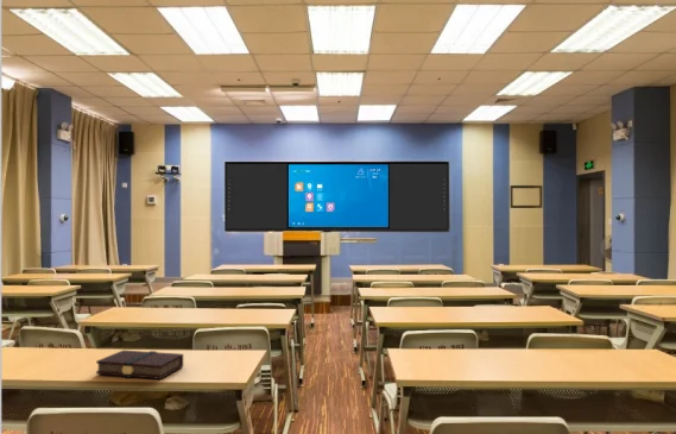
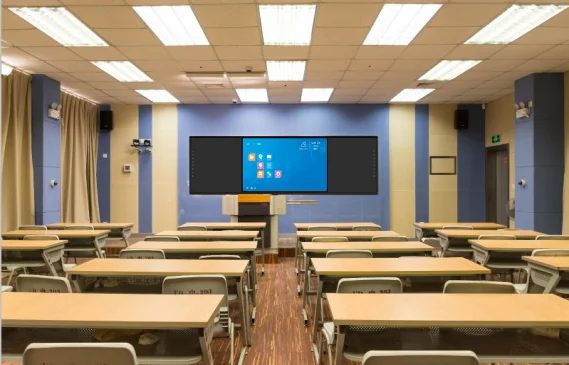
- book (140, 364)
